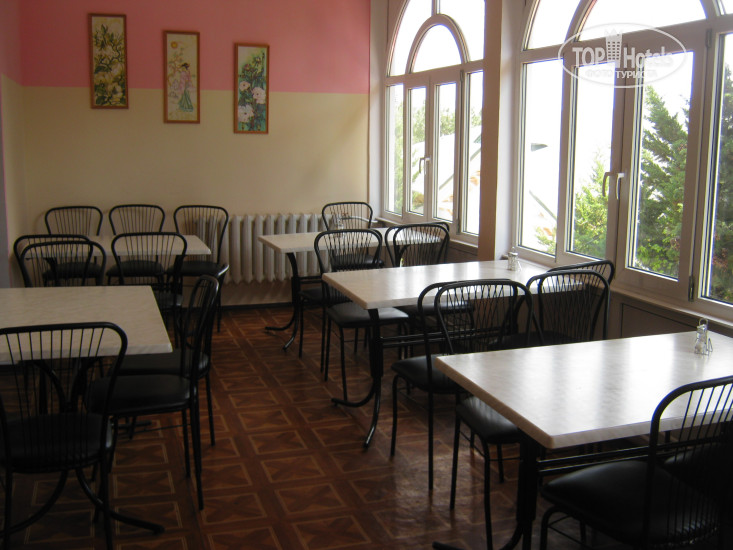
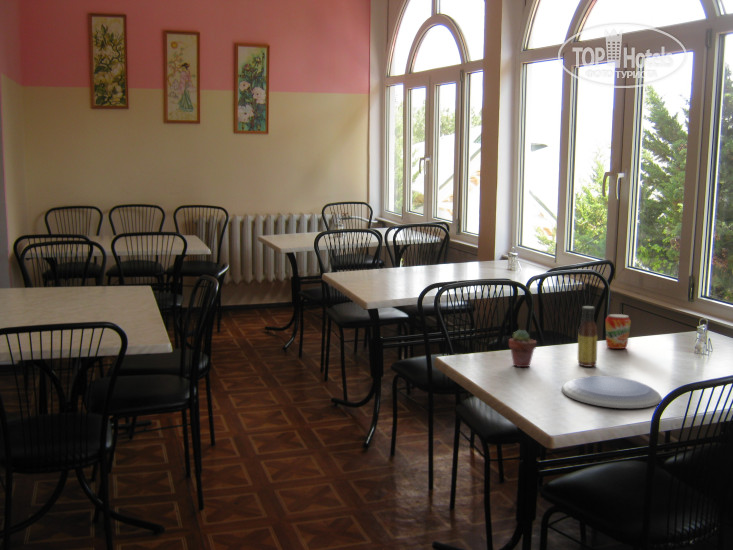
+ beverage can (617, 331)
+ sauce bottle (588, 336)
+ plate (610, 387)
+ potted succulent (522, 347)
